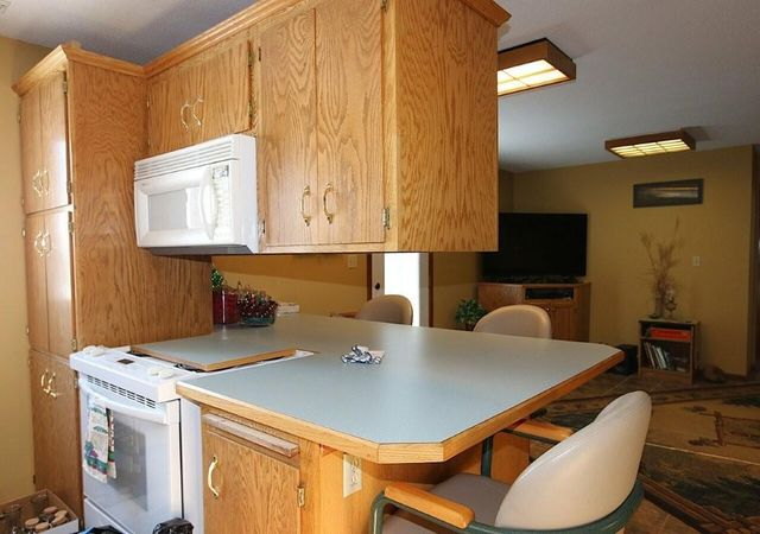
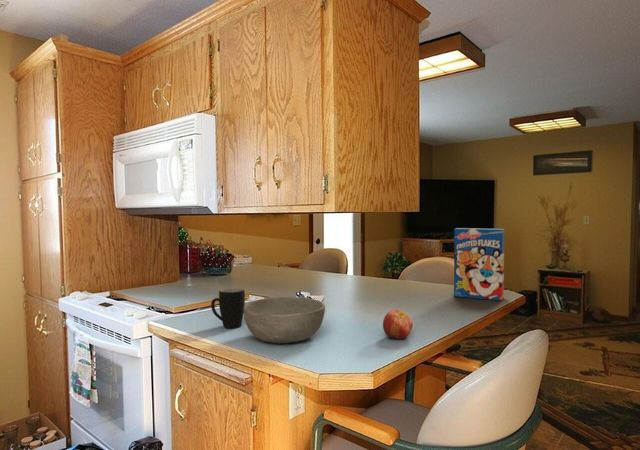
+ mug (227, 309)
+ bowl (284, 321)
+ apple (397, 323)
+ cereal box (478, 263)
